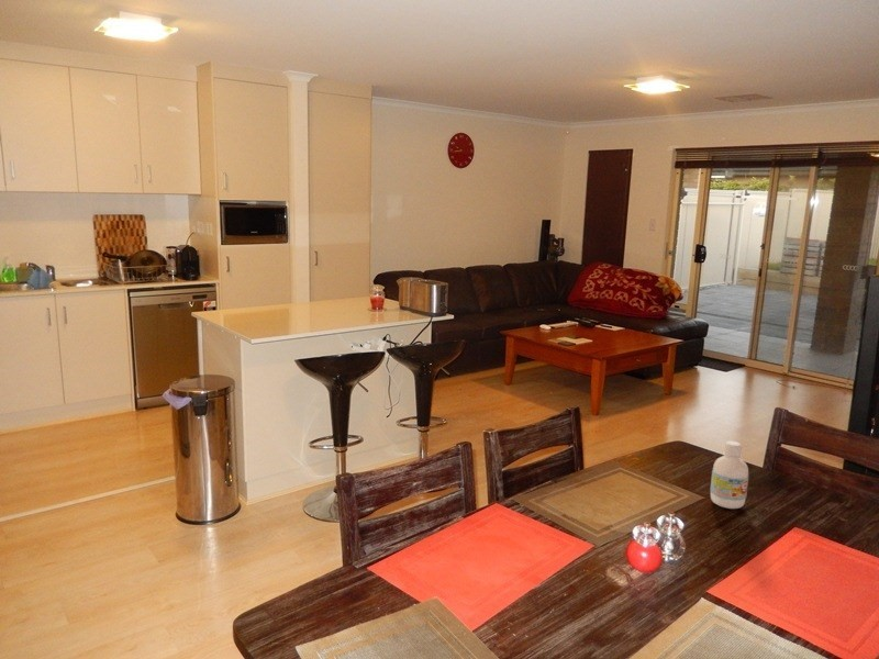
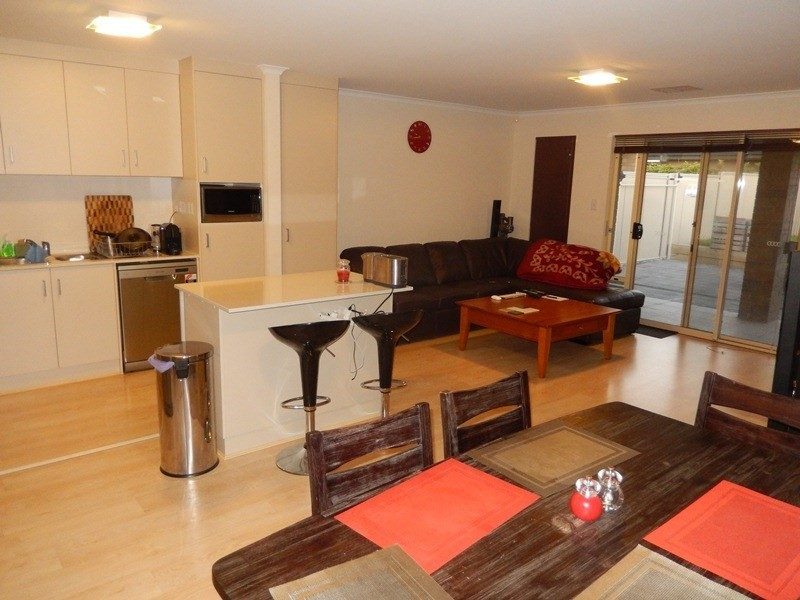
- bottle (730, 473)
